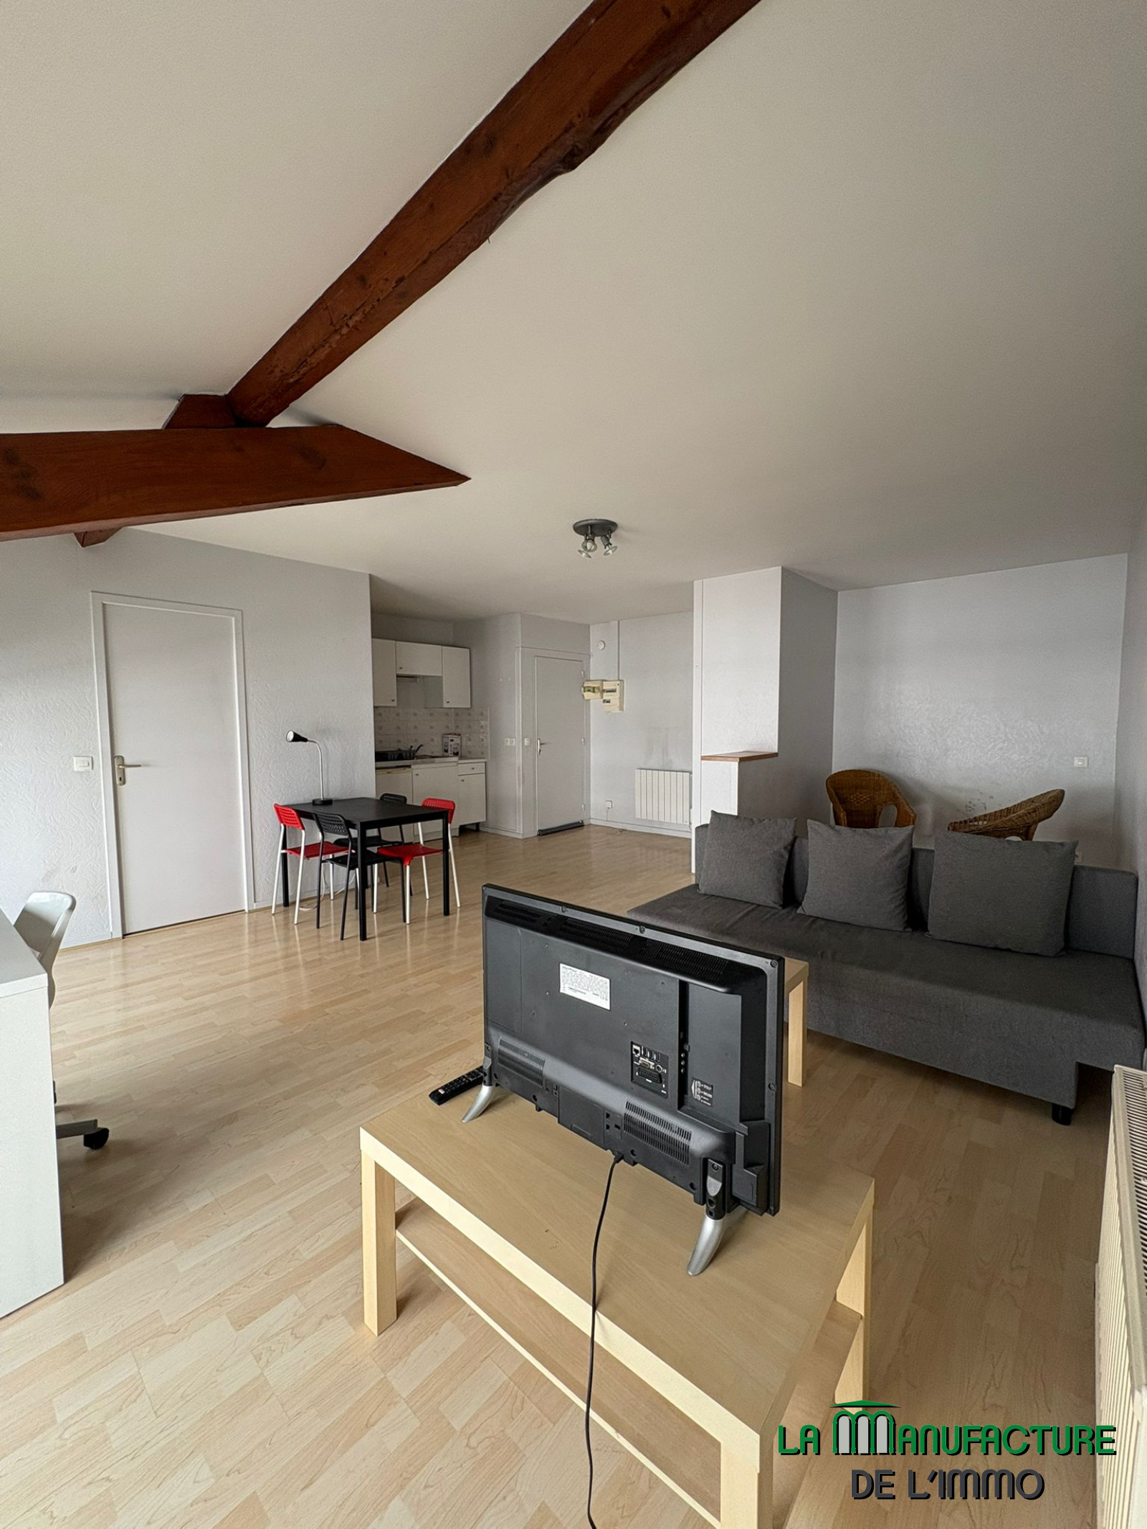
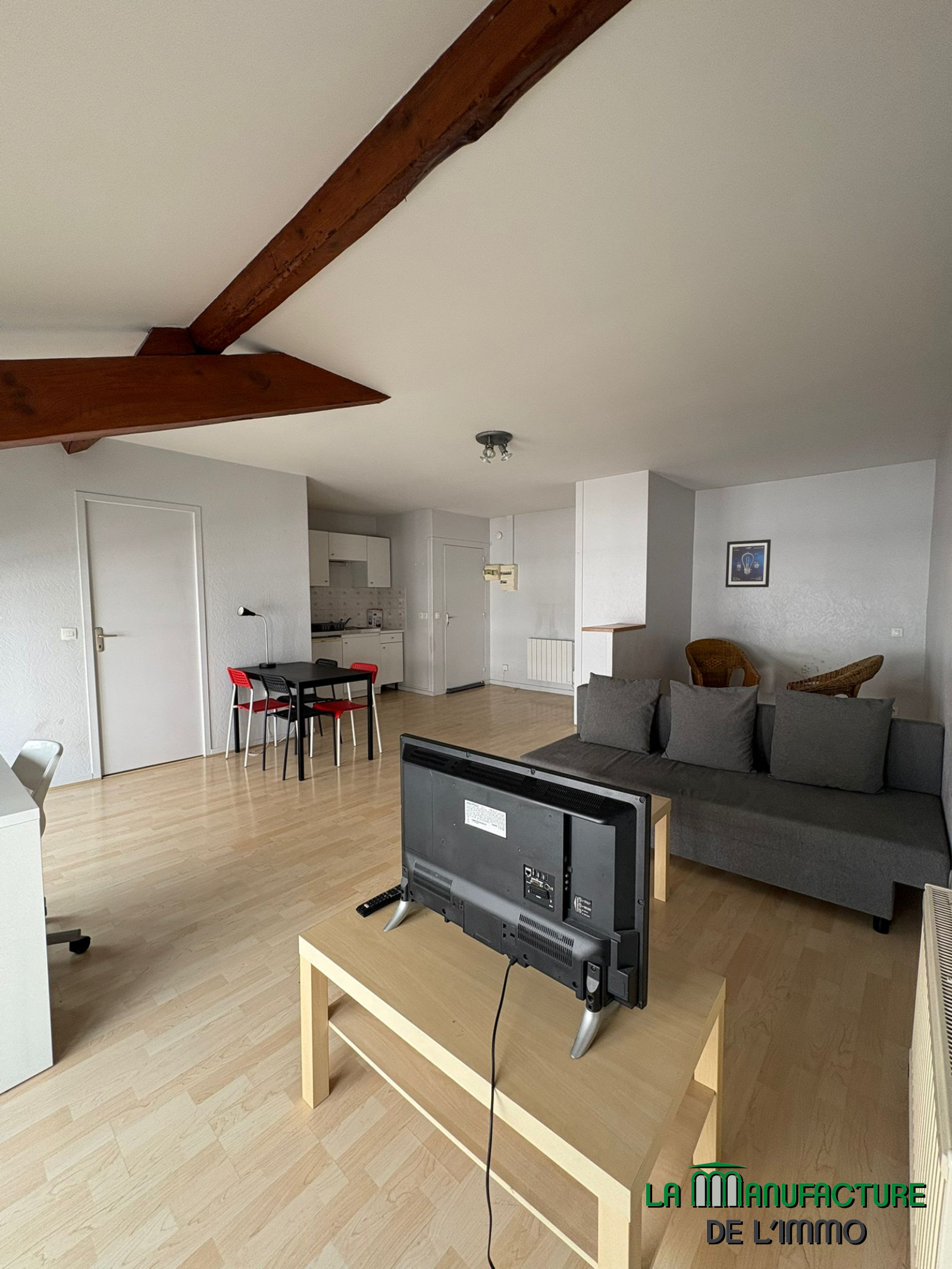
+ wall art (747, 564)
